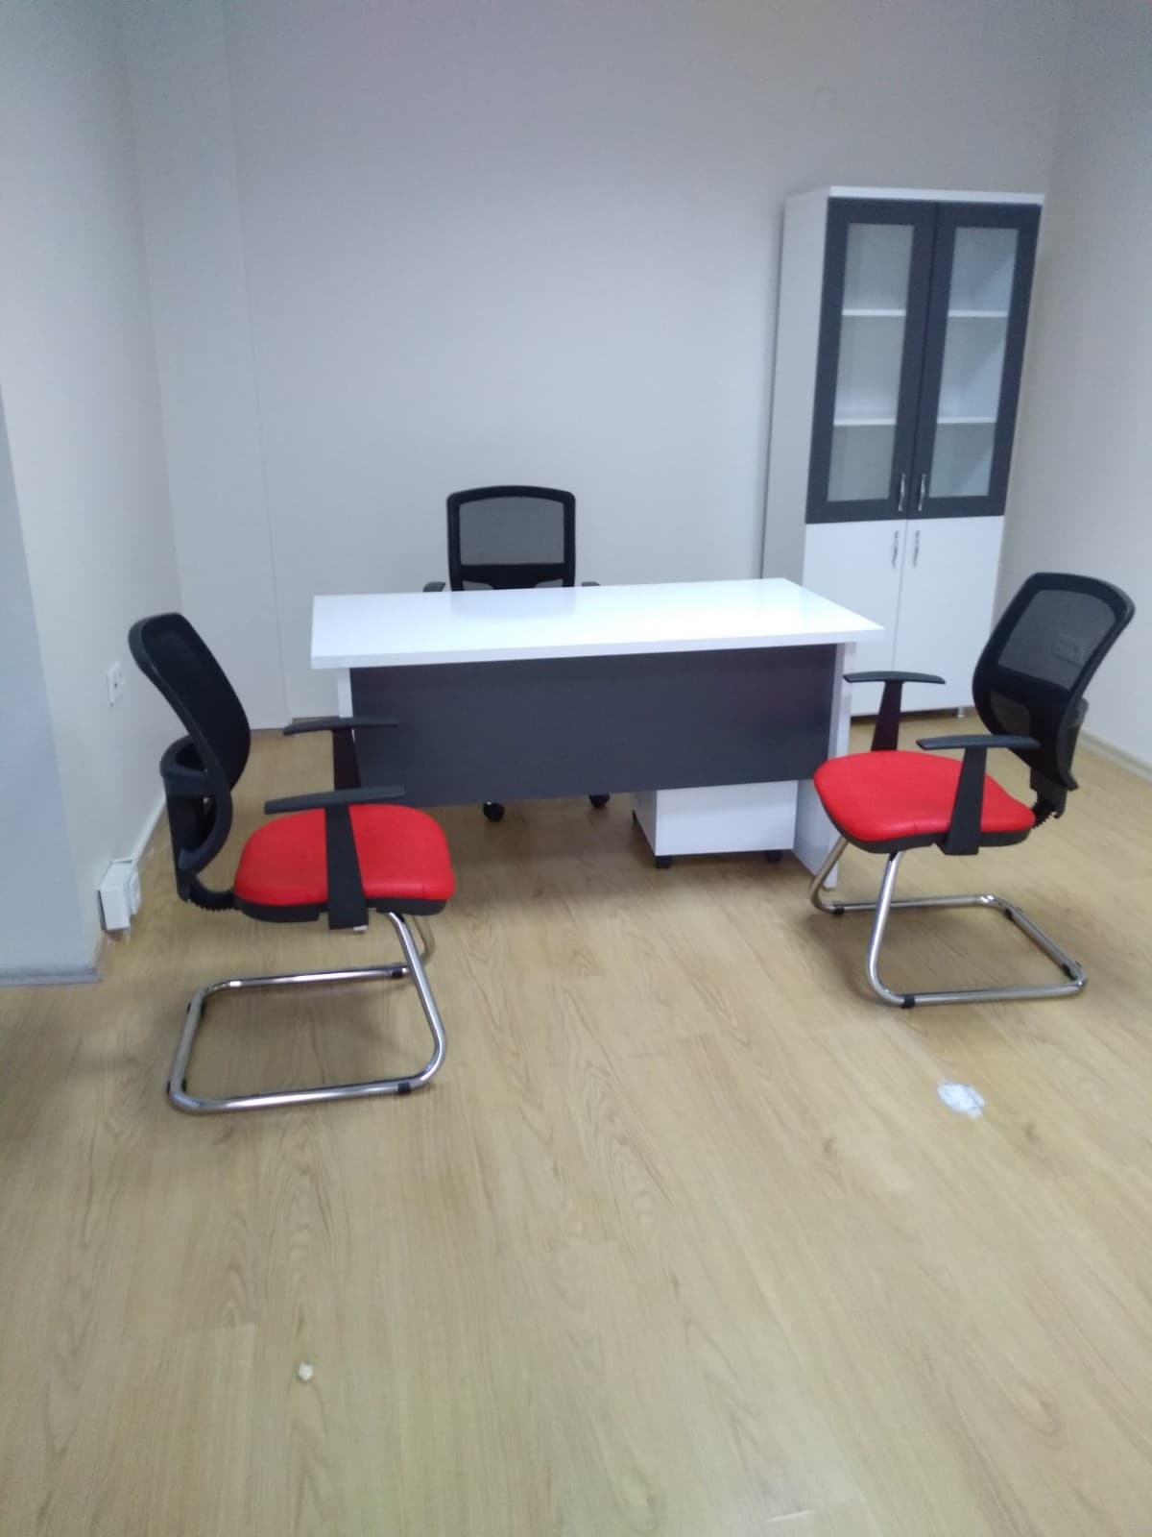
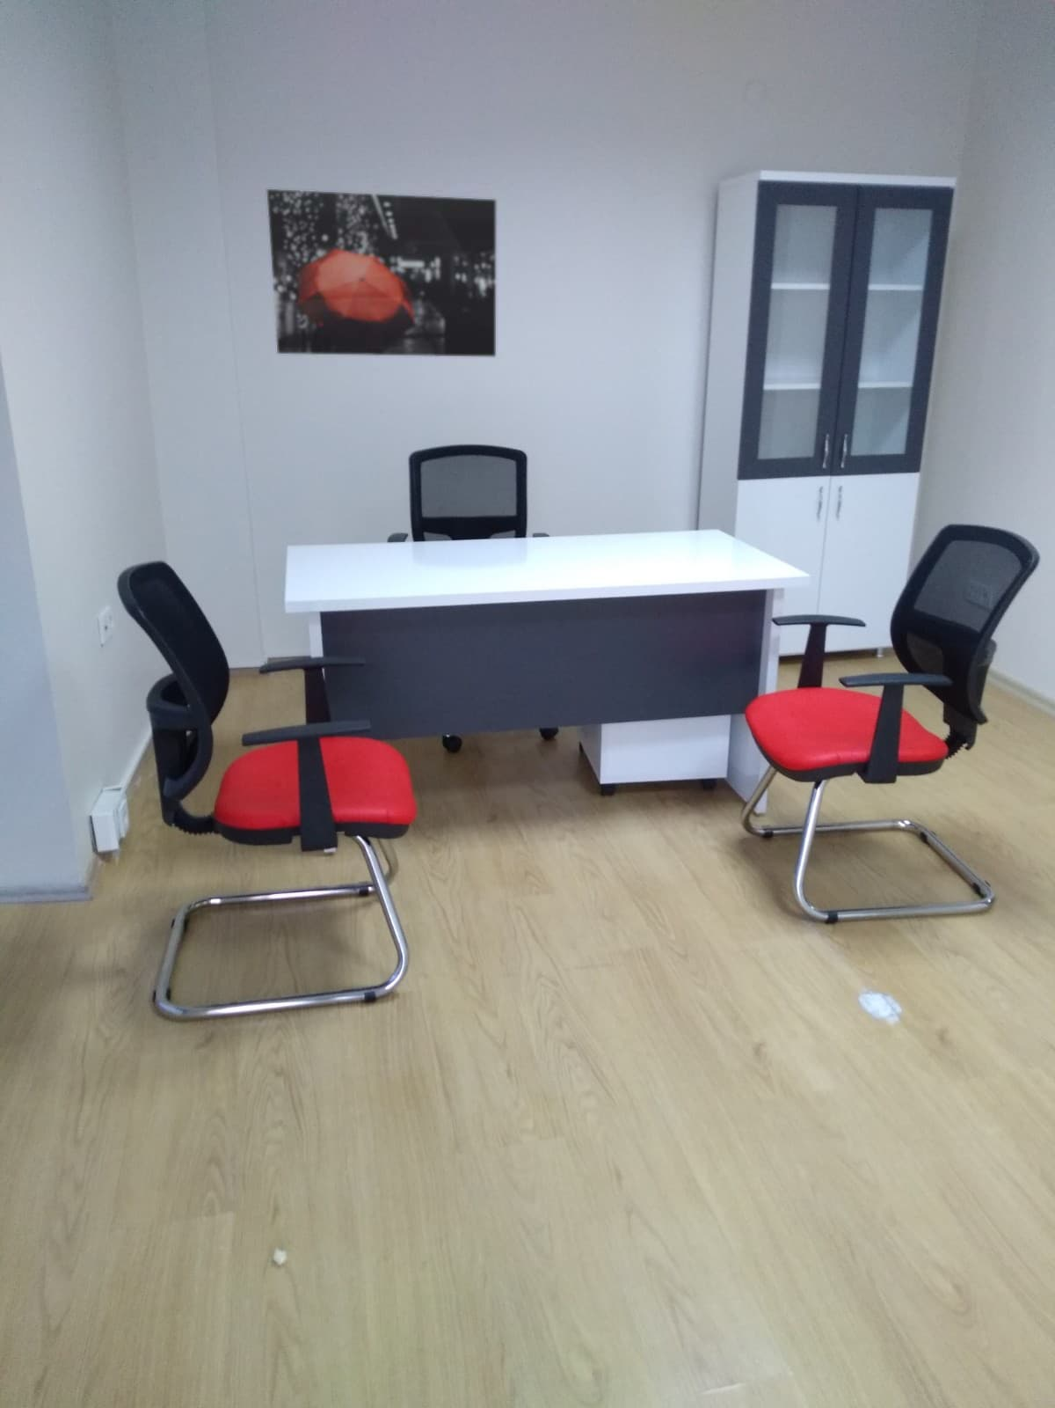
+ wall art (386, 276)
